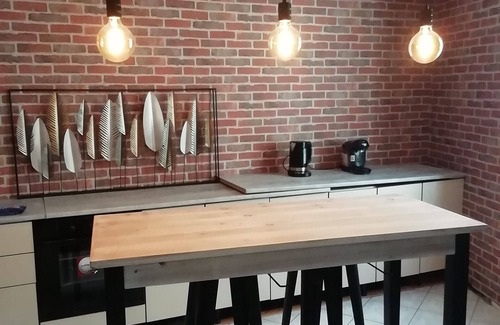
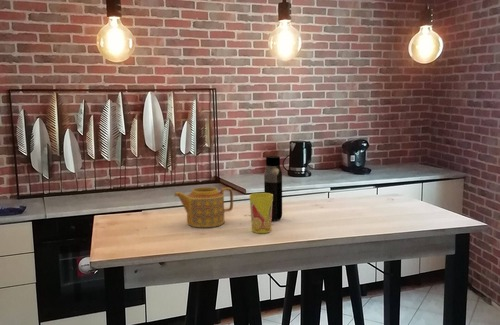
+ teapot (204, 206)
+ water bottle (273, 188)
+ cup (261, 213)
